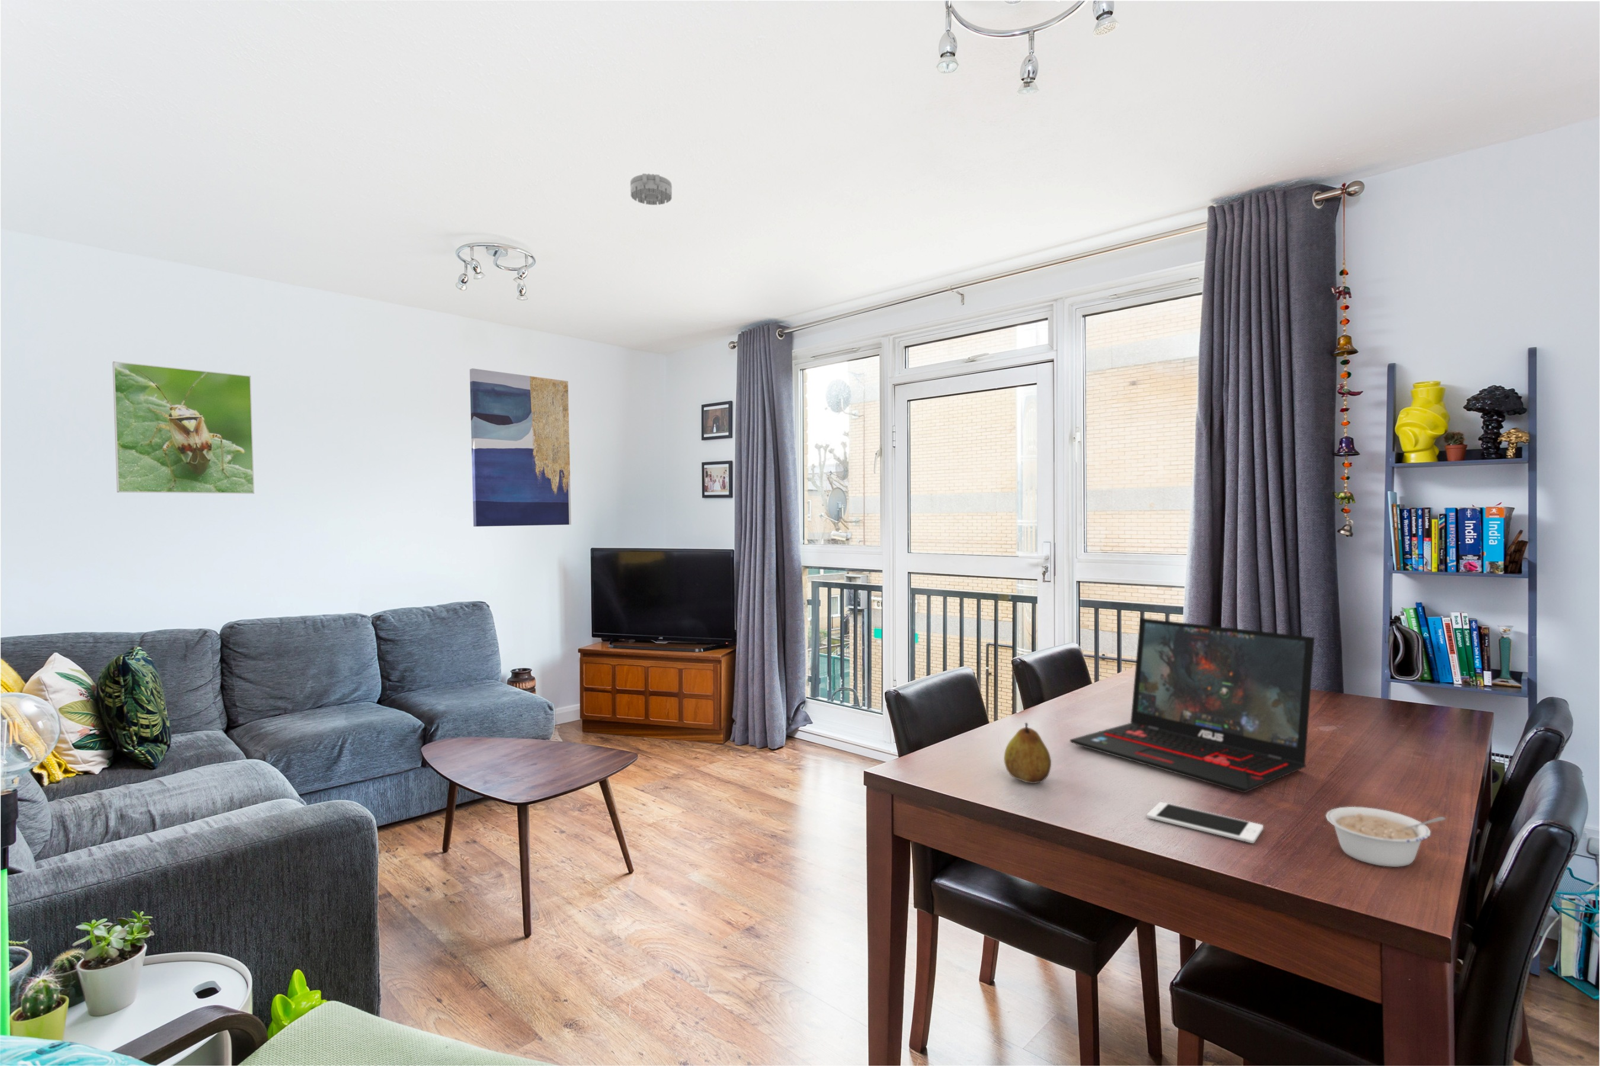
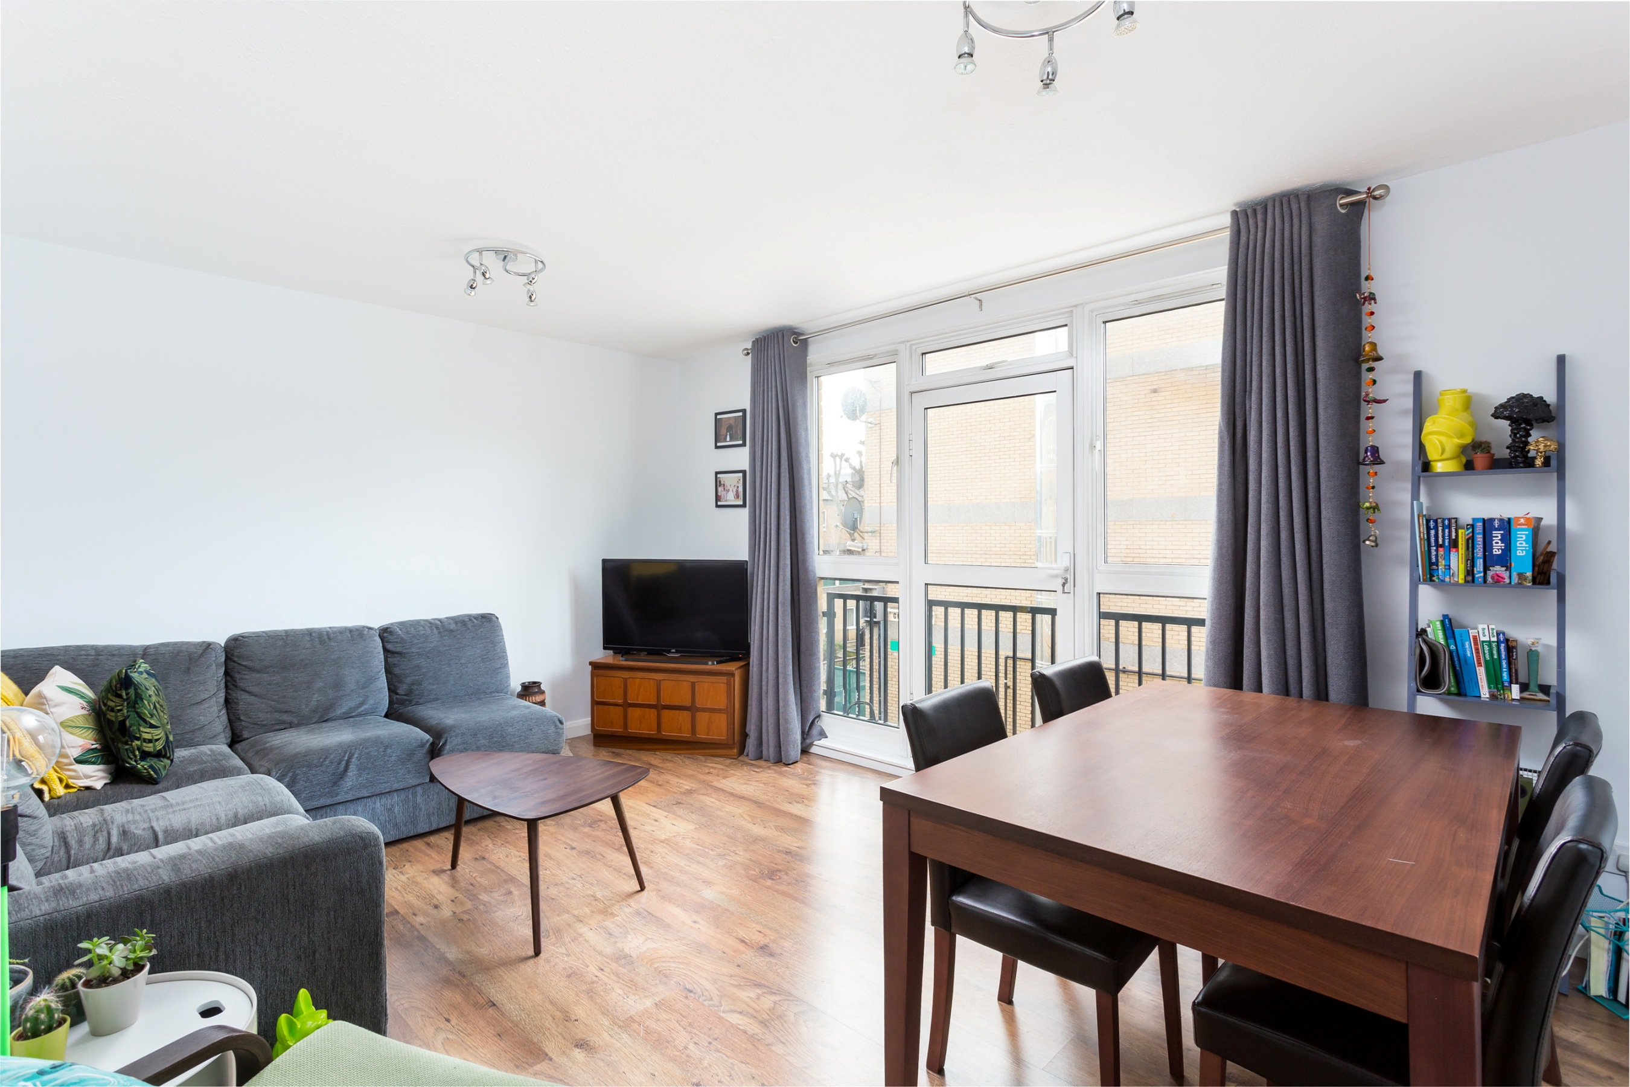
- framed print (187, 431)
- cell phone (1204, 821)
- wall art (523, 451)
- smoke detector (651, 188)
- laptop (1186, 694)
- legume (1379, 834)
- fruit (1027, 750)
